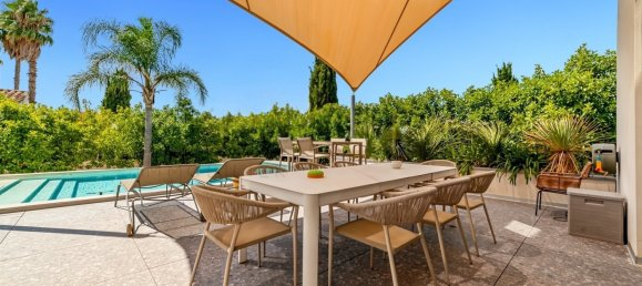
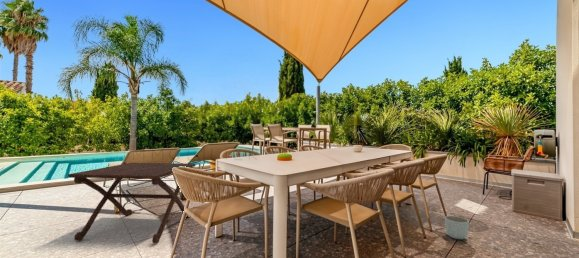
+ side table (141, 197)
+ planter (456, 228)
